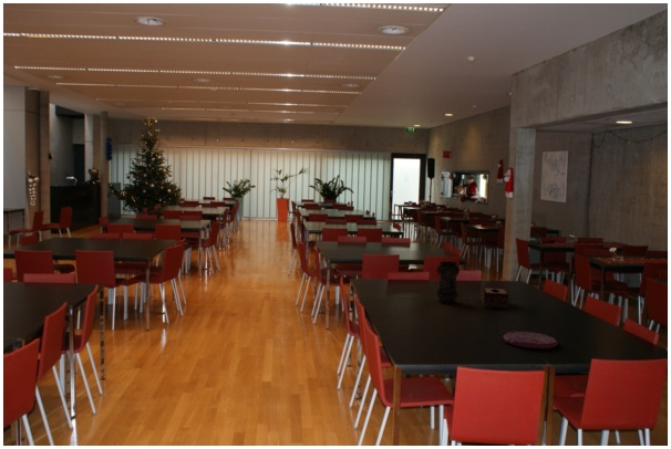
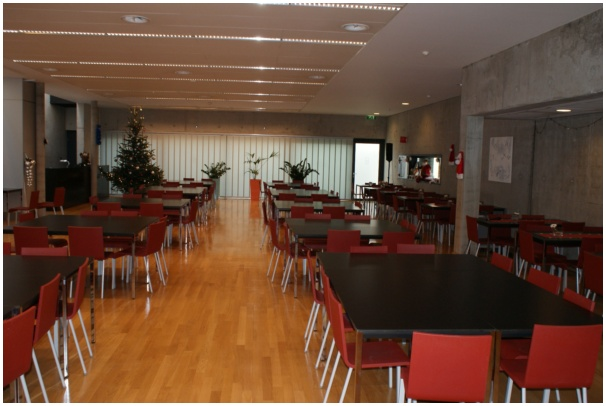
- tissue box (494, 296)
- plate (529, 338)
- vase (447, 282)
